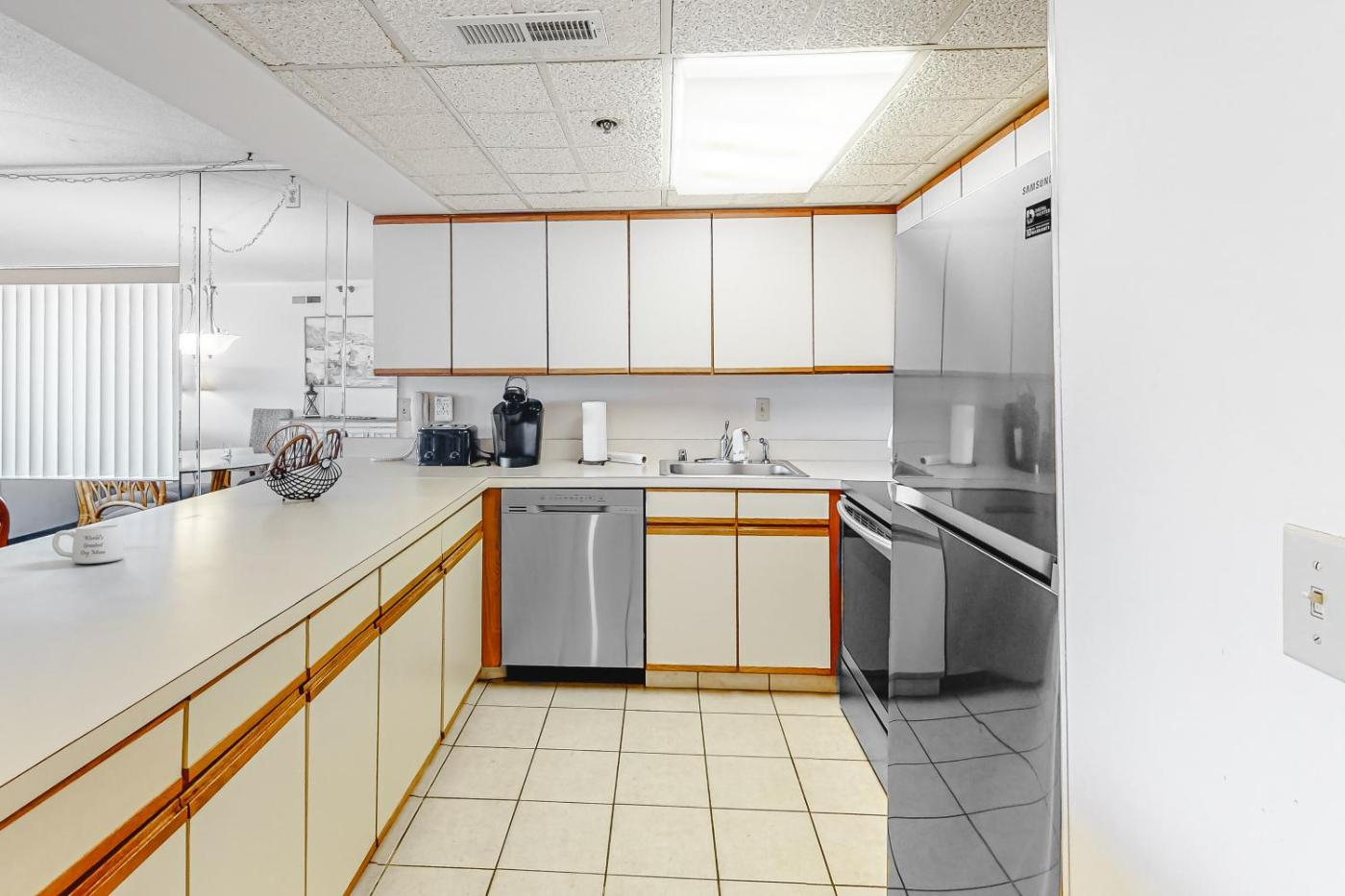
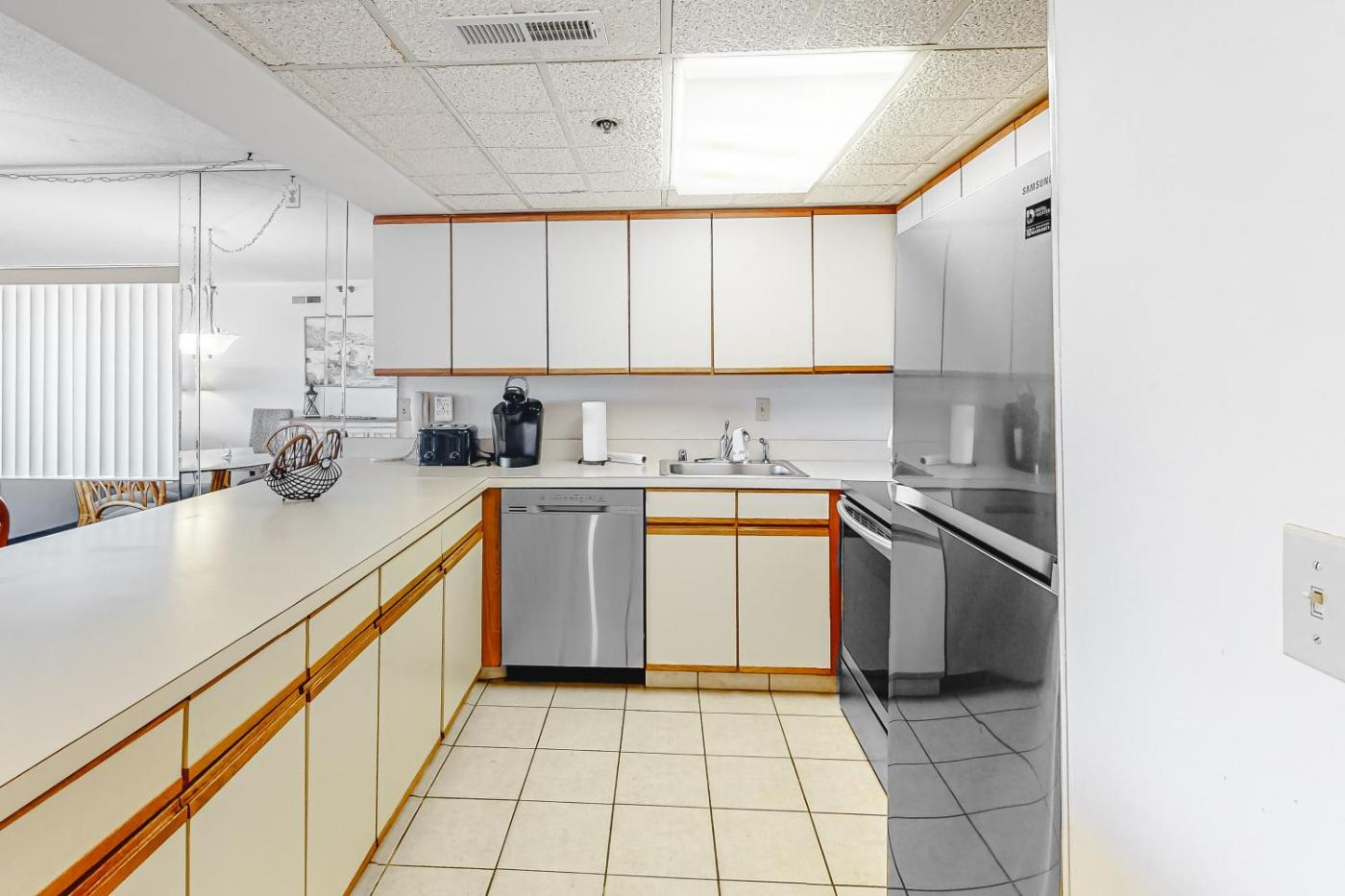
- mug (88, 544)
